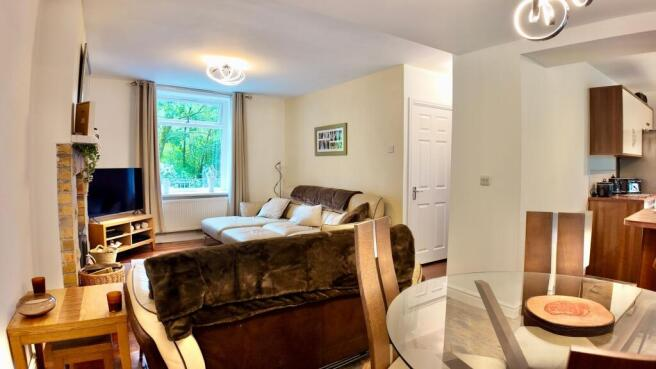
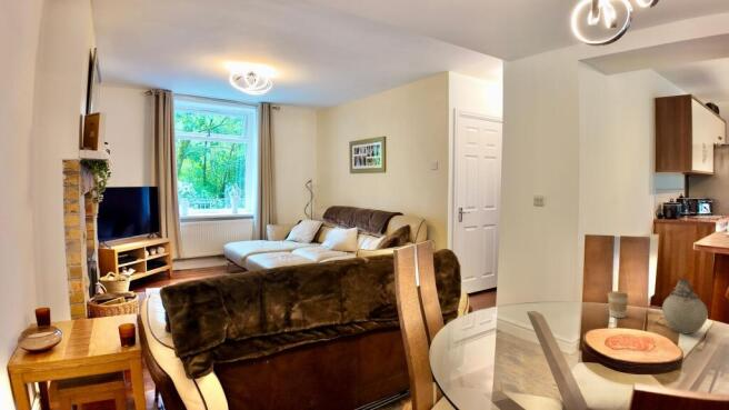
+ vase (685, 306)
+ coffee cup (617, 303)
